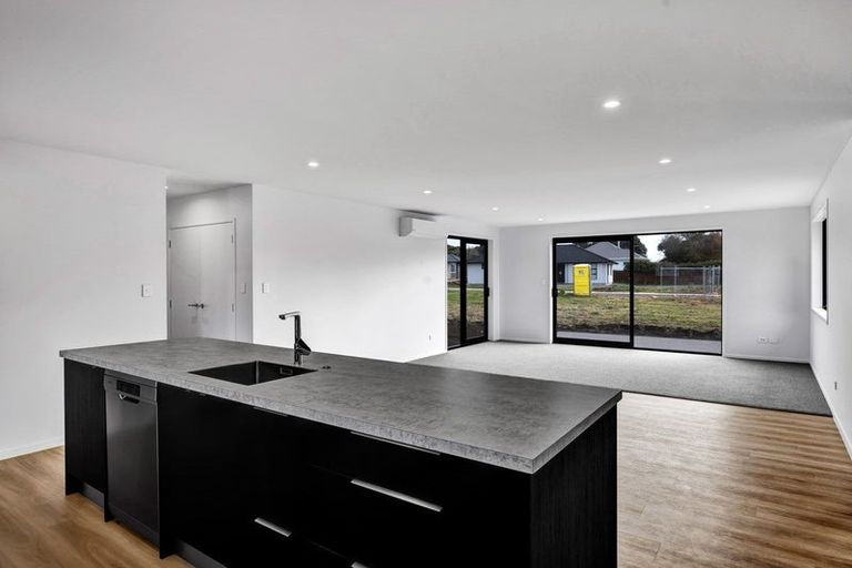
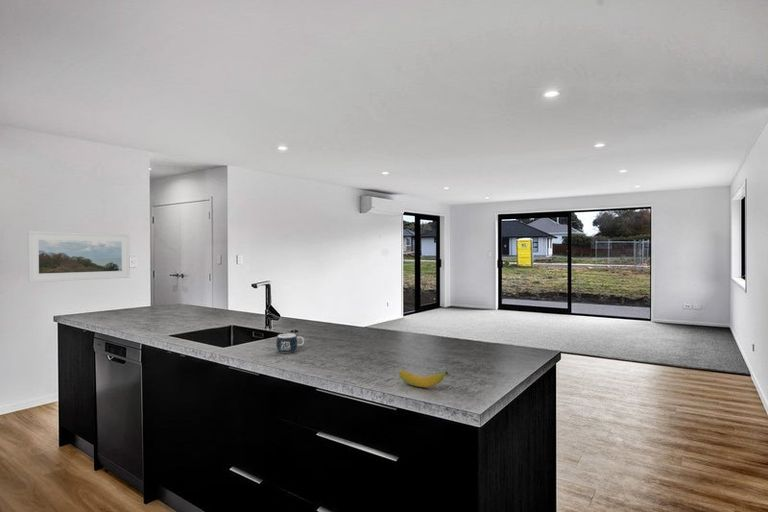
+ banana (422, 377)
+ mug (290, 342)
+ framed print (82, 256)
